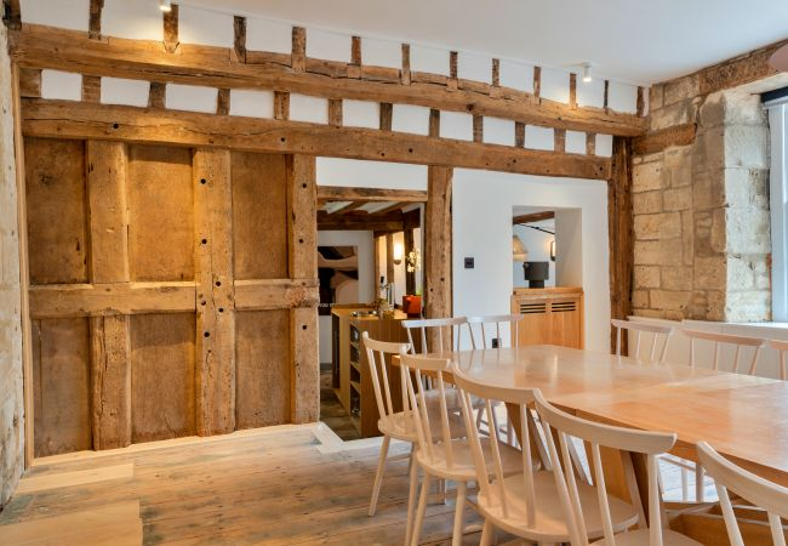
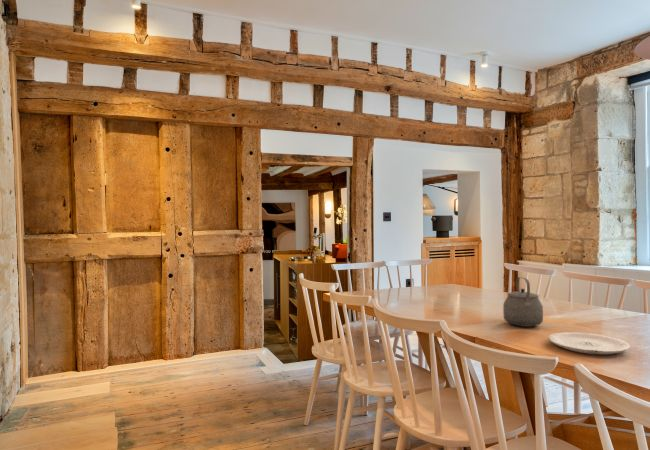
+ tea kettle (521, 299)
+ plate (587, 343)
